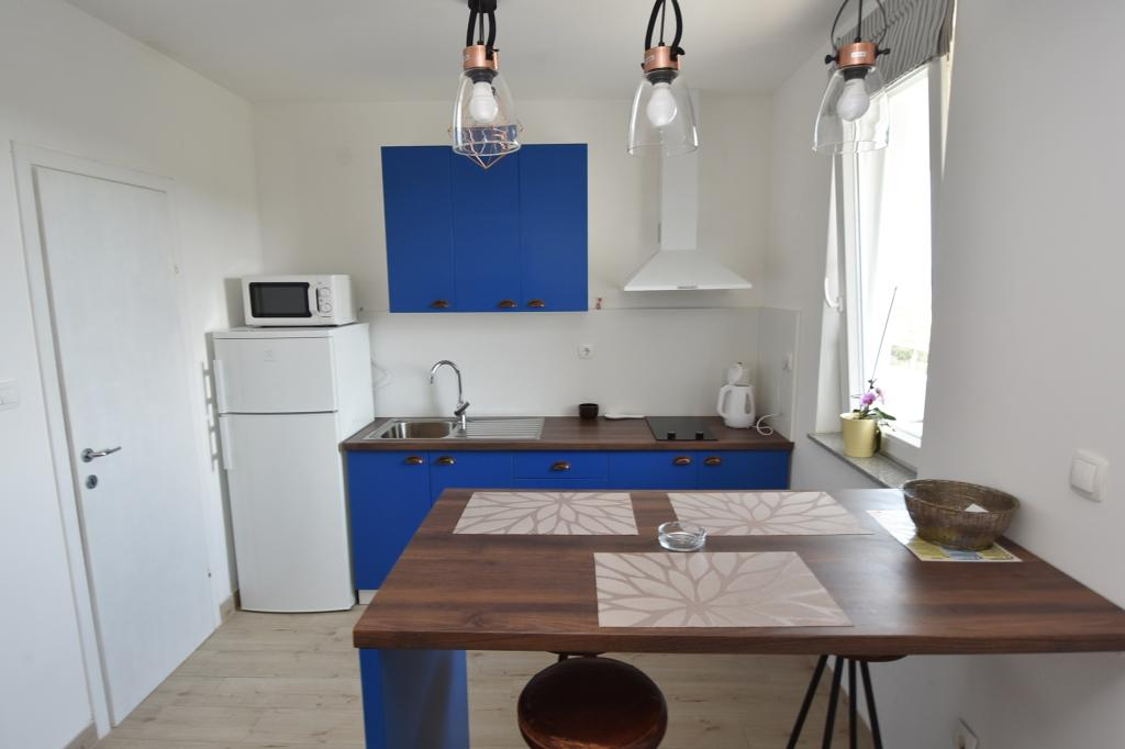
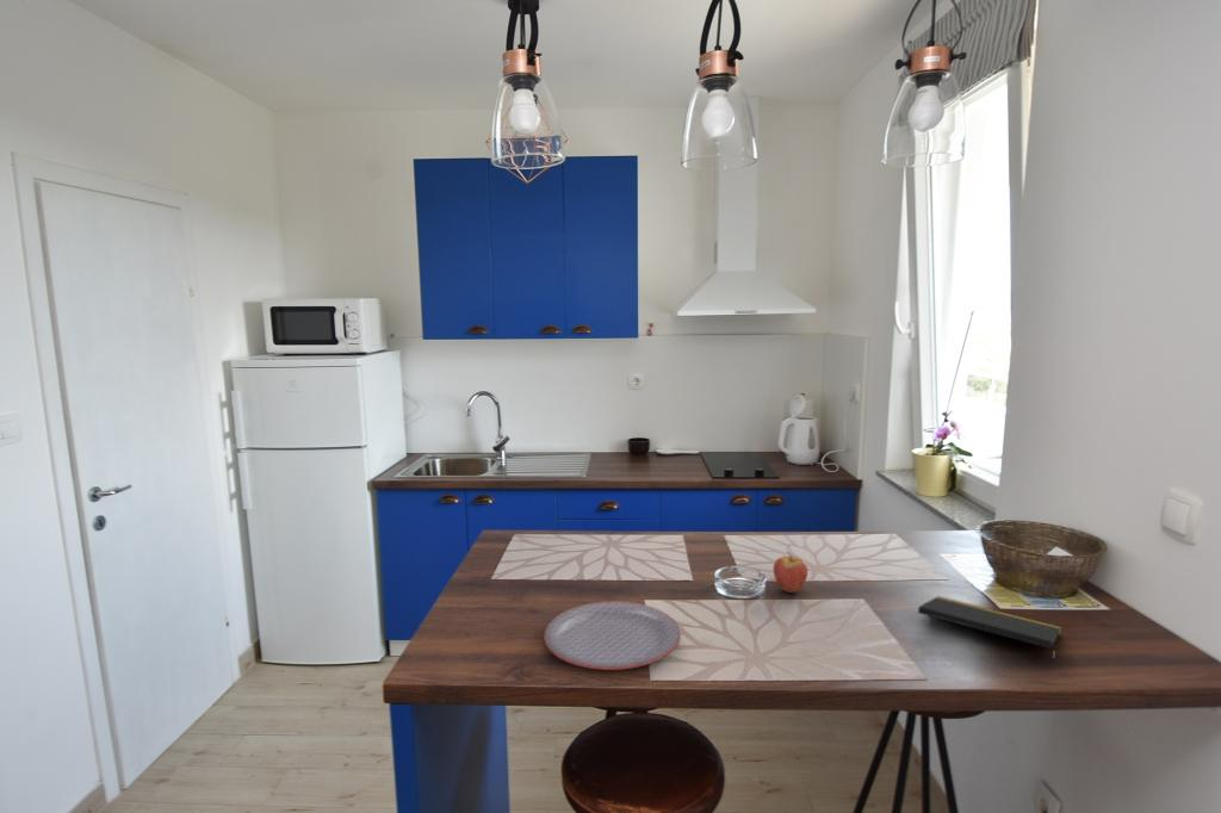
+ fruit (789, 570)
+ plate (612, 635)
+ notepad (988, 619)
